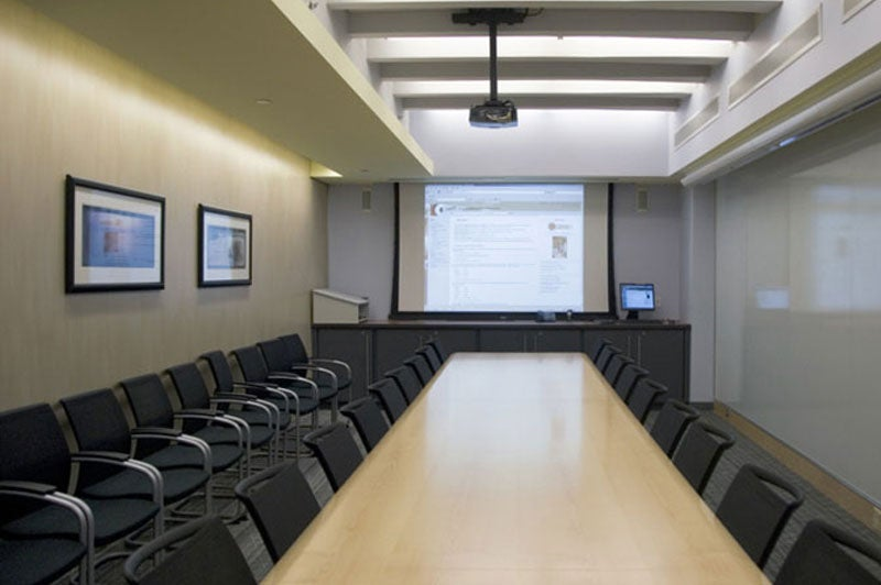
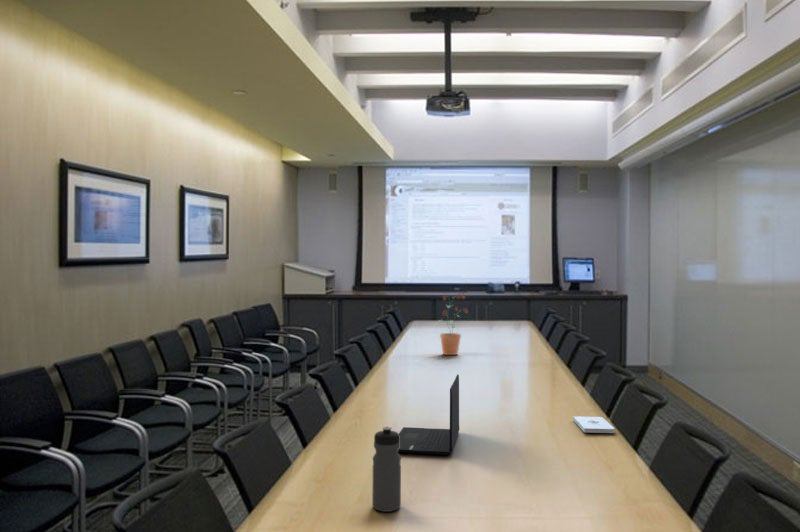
+ potted plant (451, 323)
+ notepad (593, 424)
+ laptop (425, 428)
+ water bottle (386, 467)
